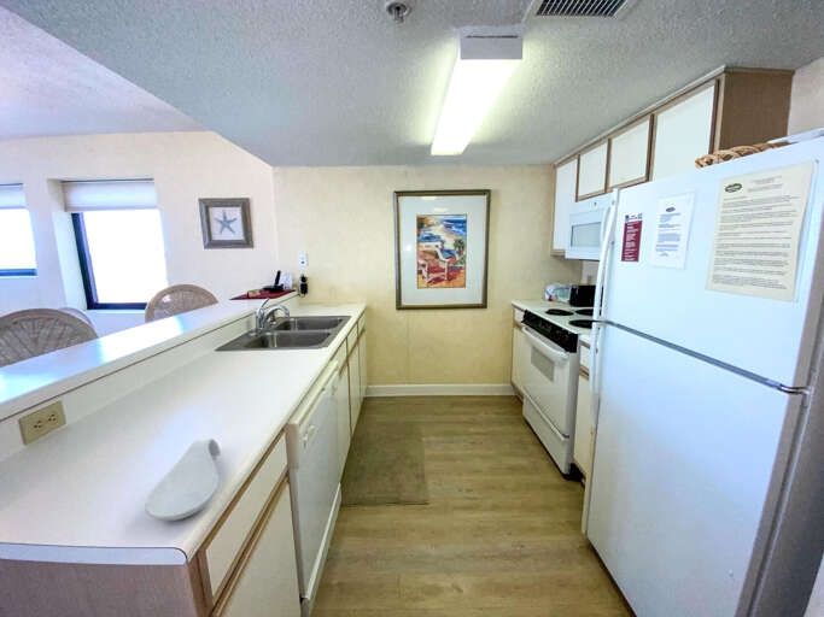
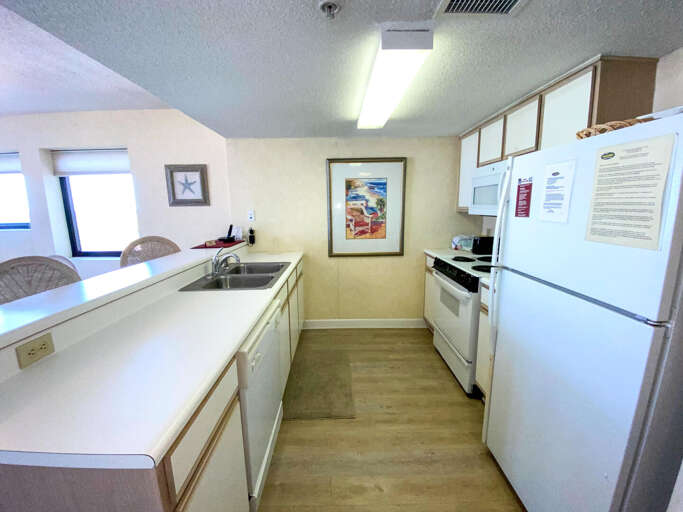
- spoon rest (192, 472)
